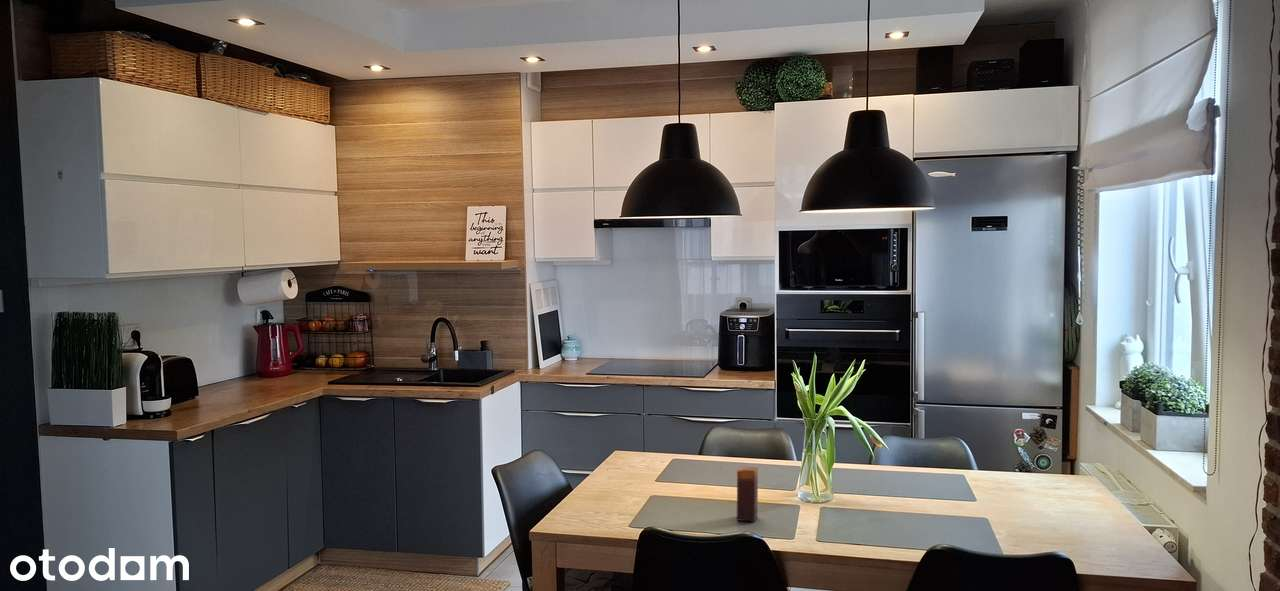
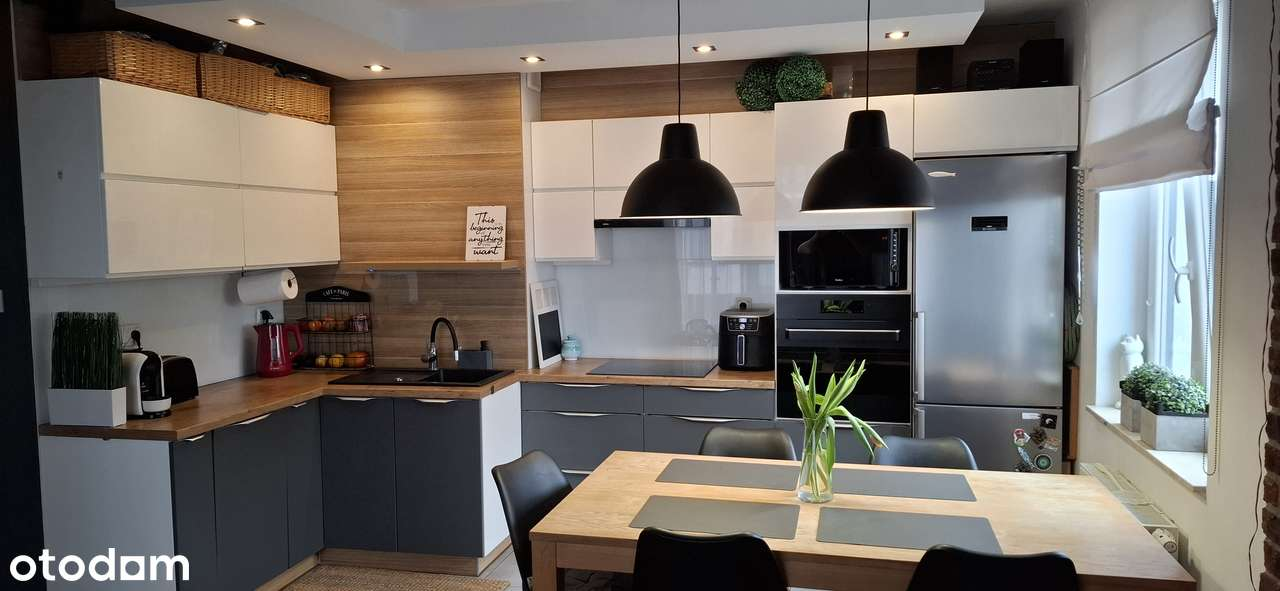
- candle (747, 493)
